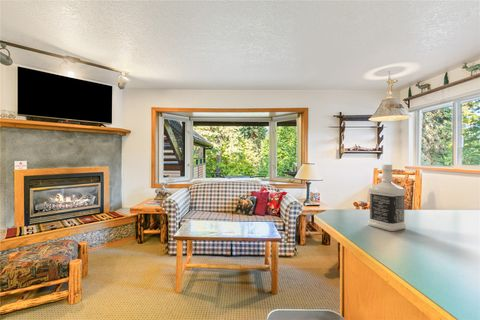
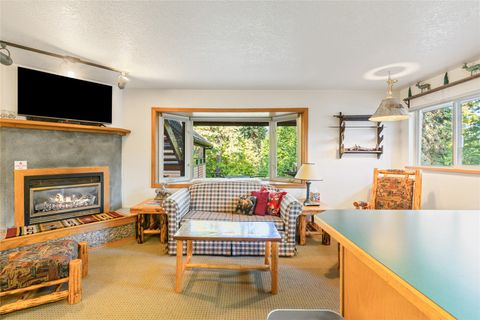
- bottle (386, 195)
